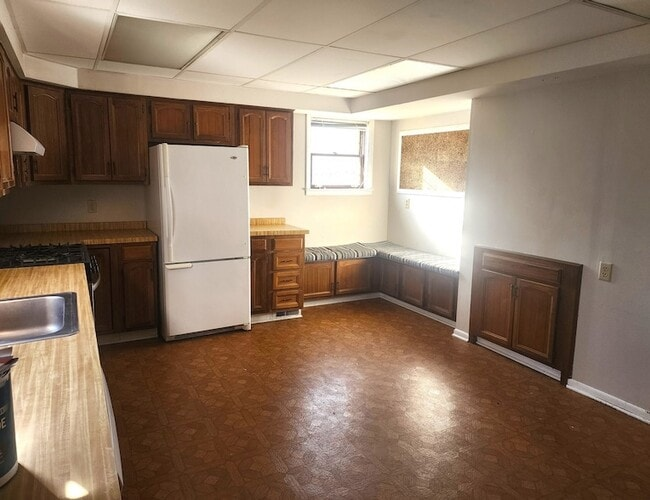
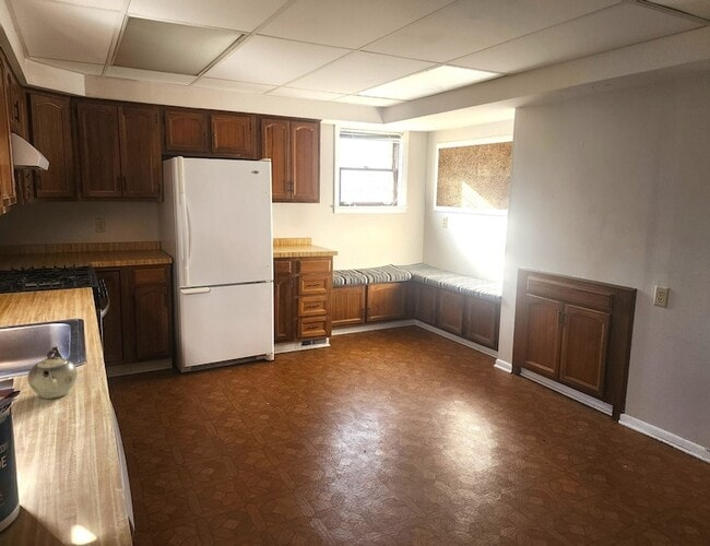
+ teapot (52, 373)
